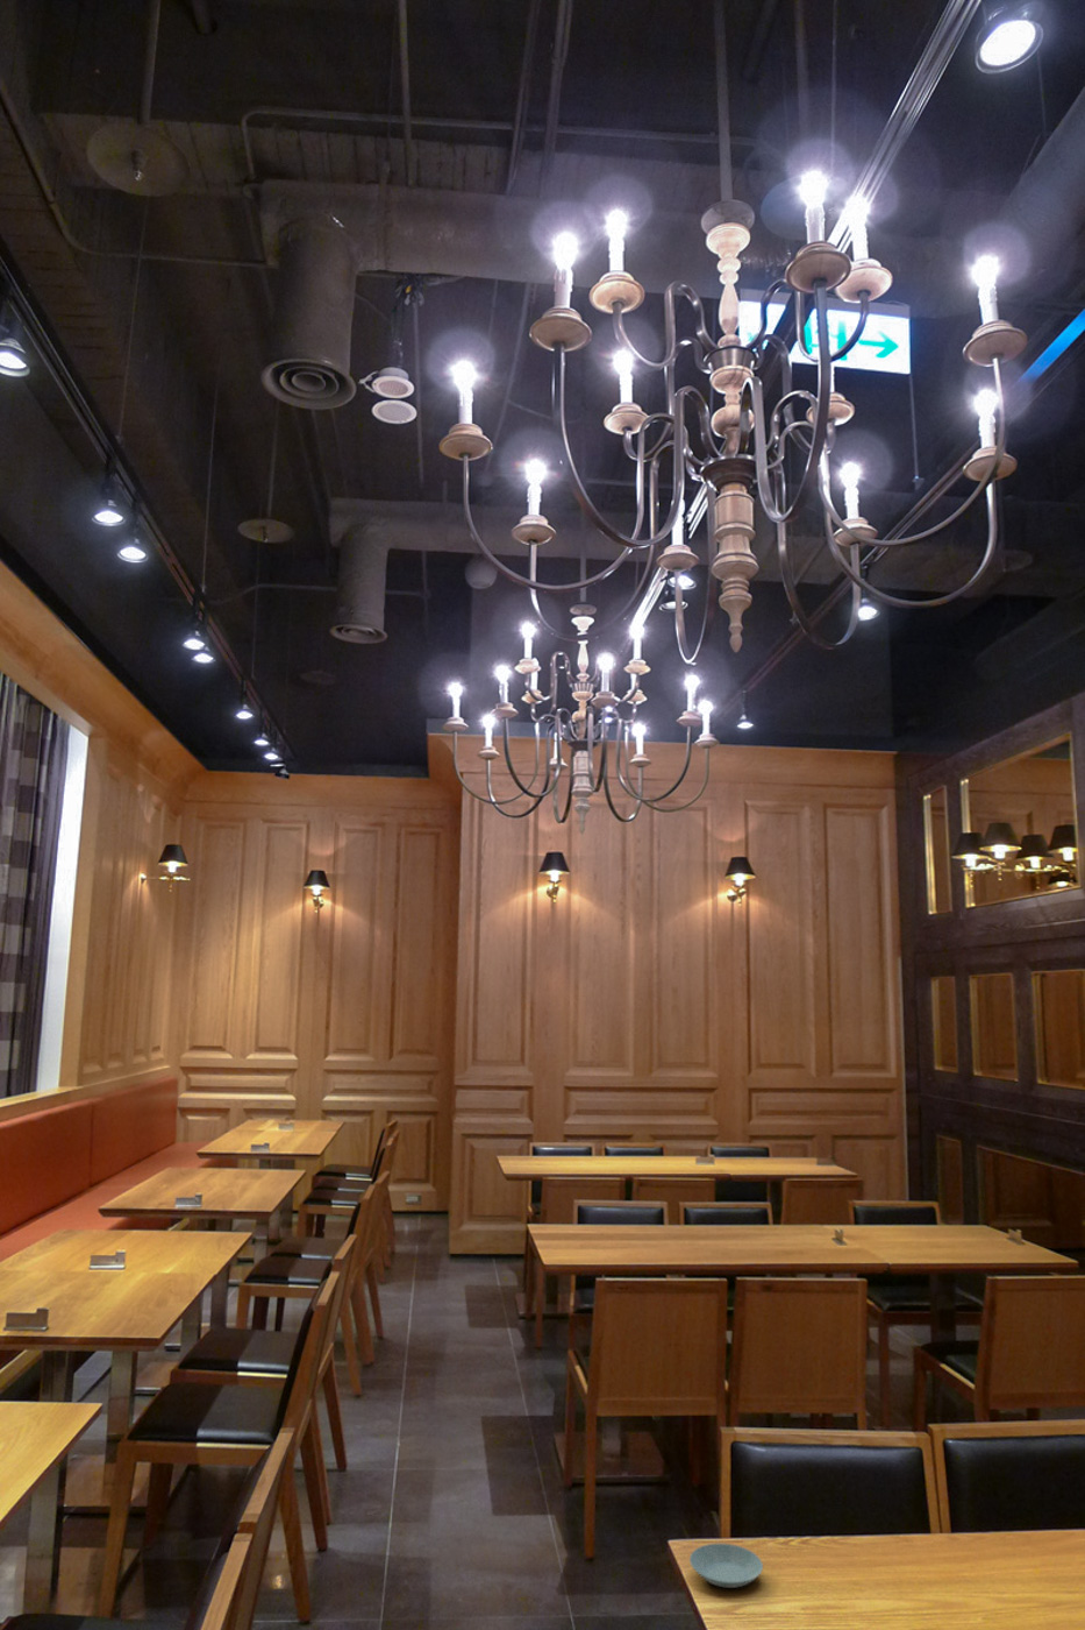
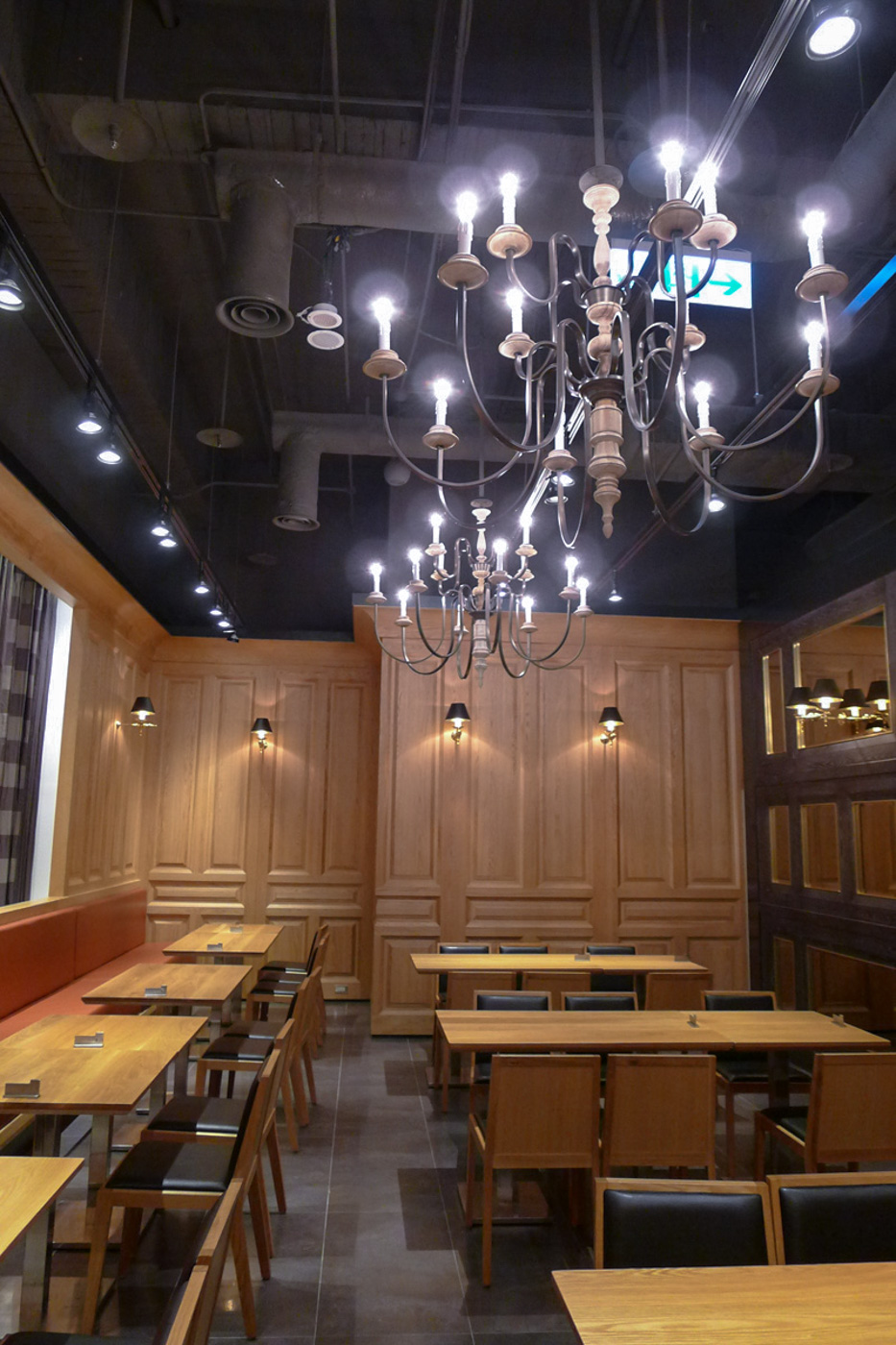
- saucer (725, 1568)
